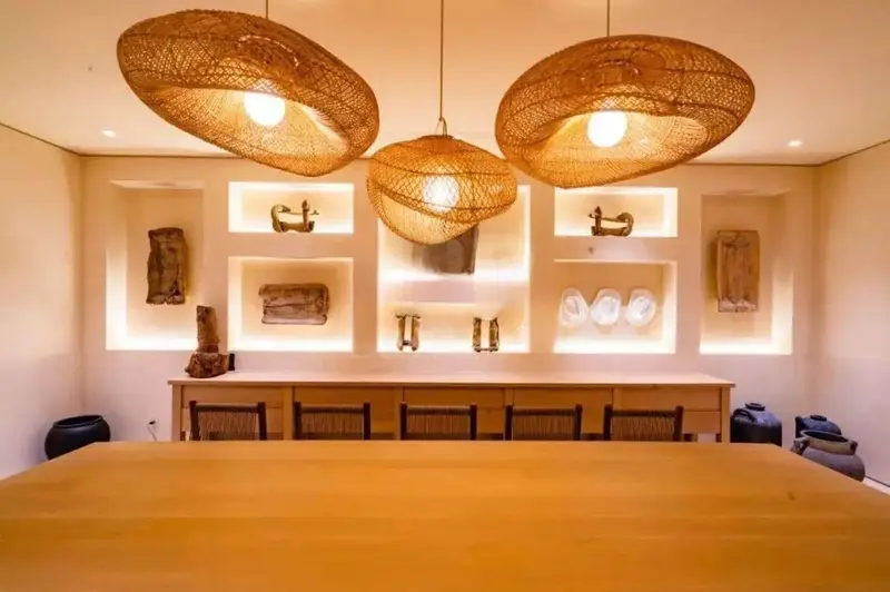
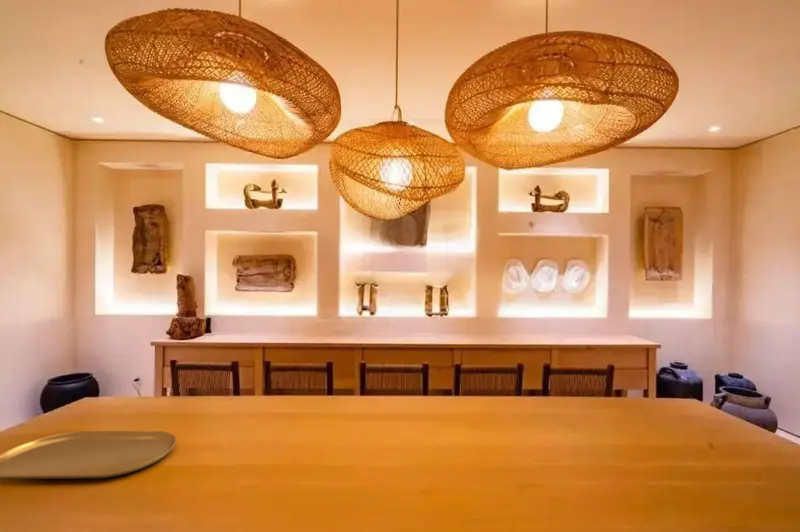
+ placemat (88, 454)
